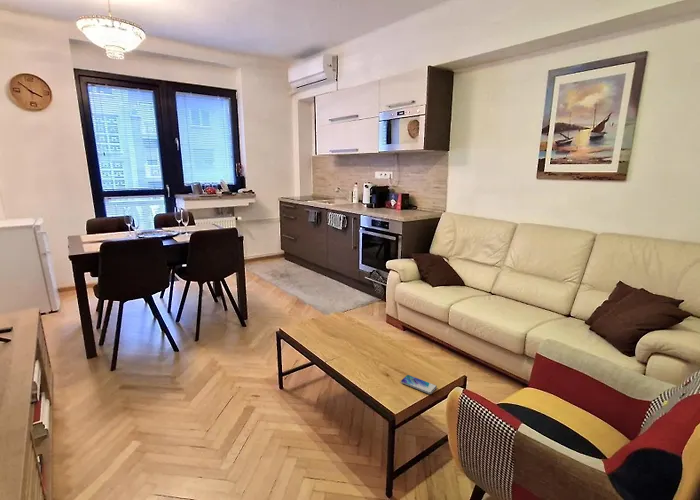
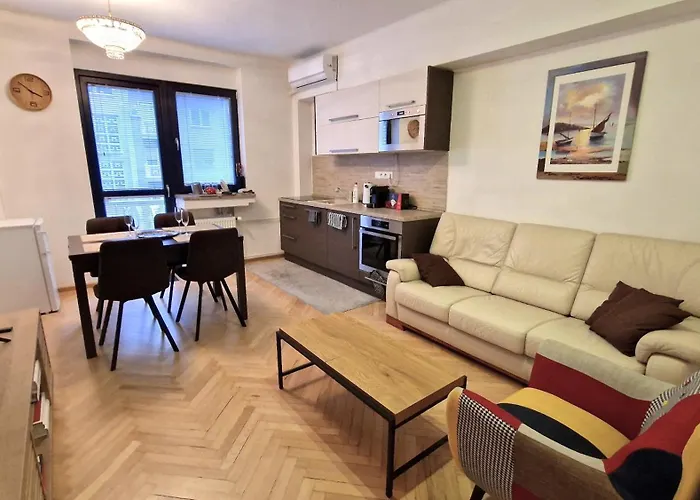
- smartphone (418, 384)
